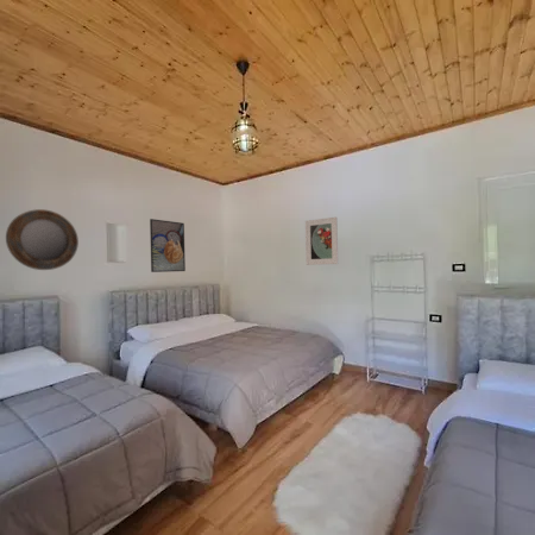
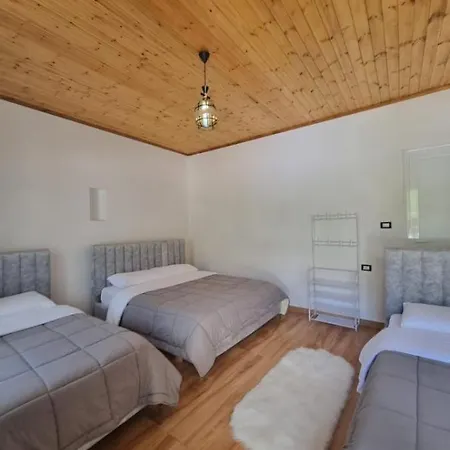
- home mirror (44, 239)
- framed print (321, 241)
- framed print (168, 246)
